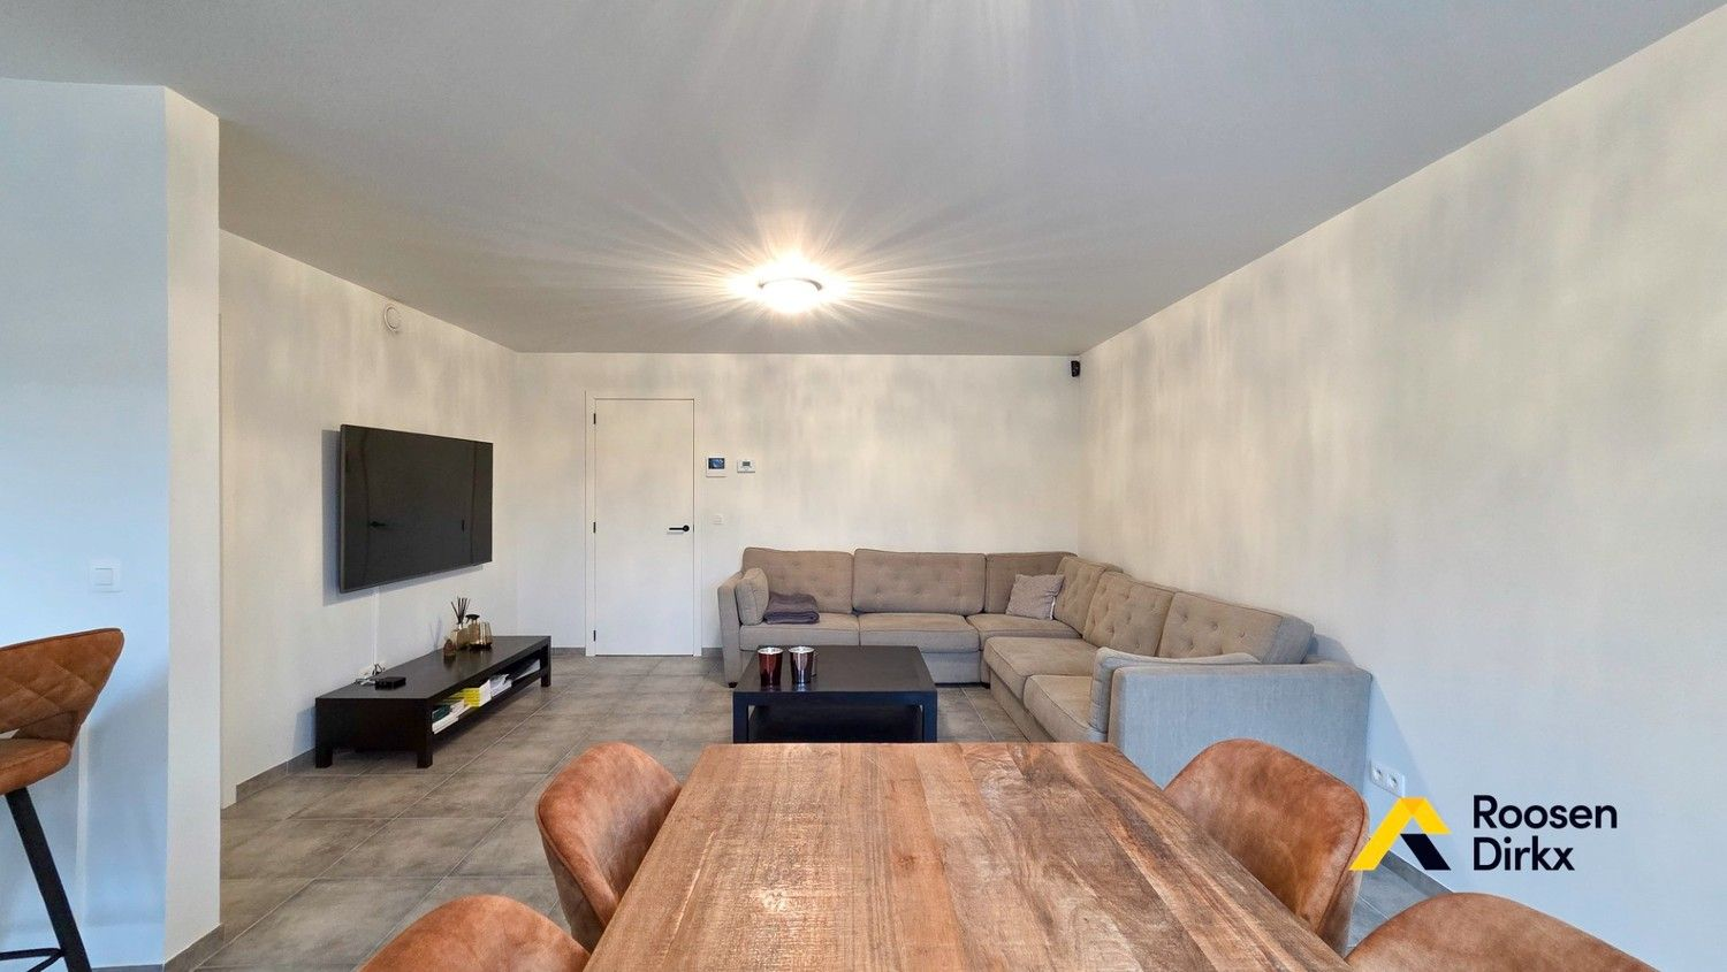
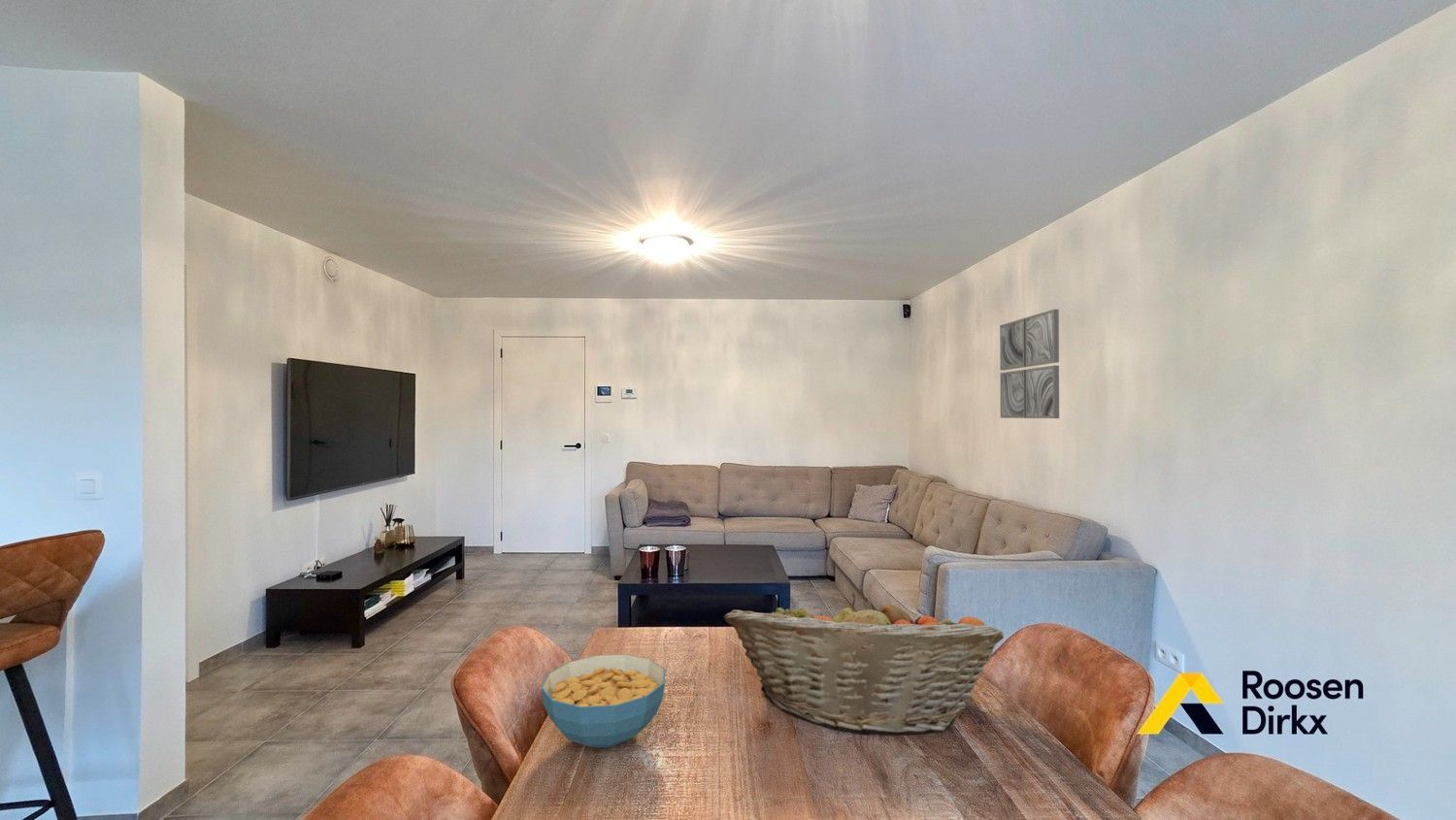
+ fruit basket (857, 645)
+ wall art (1027, 369)
+ cereal bowl (605, 707)
